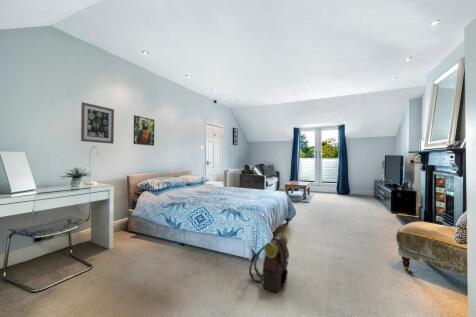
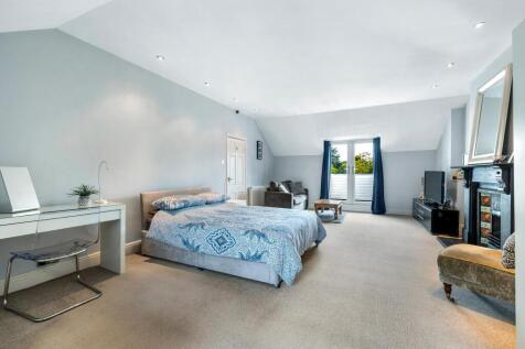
- backpack (269, 258)
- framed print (144, 131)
- wall art (98, 124)
